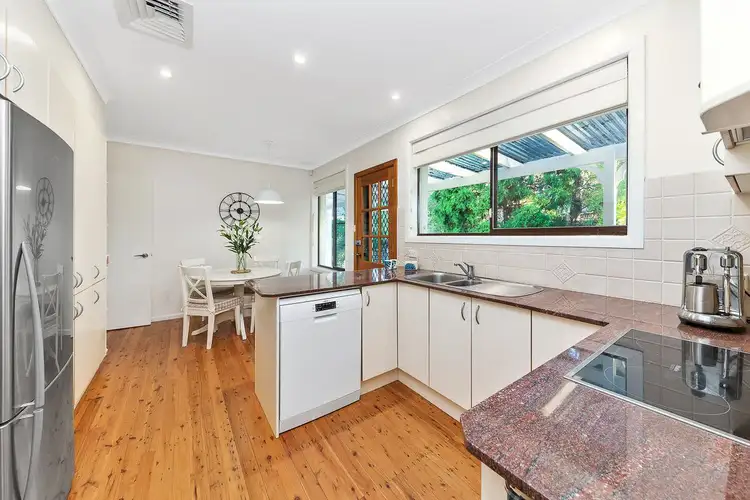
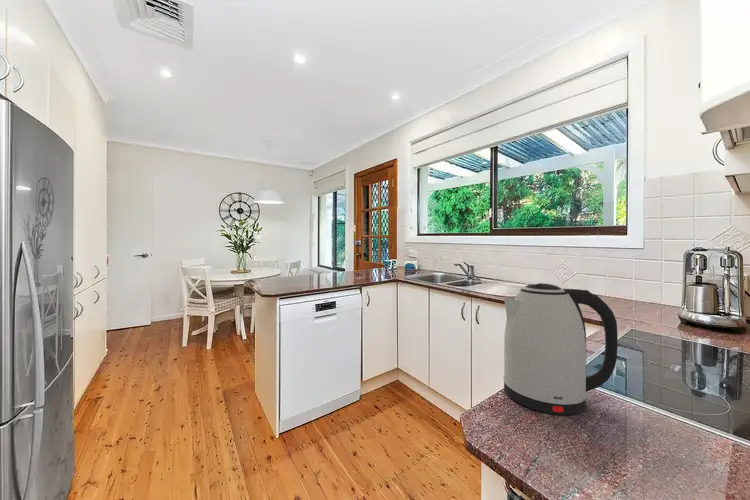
+ kettle (557, 340)
